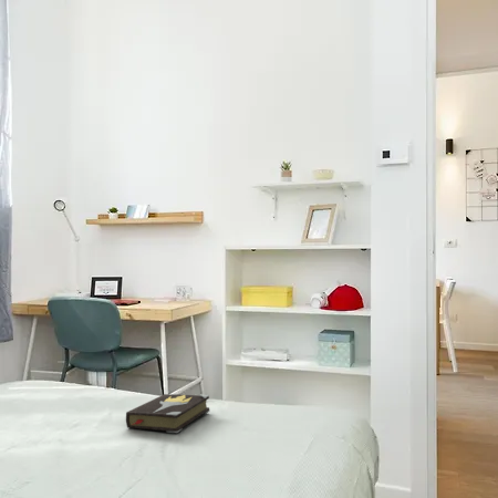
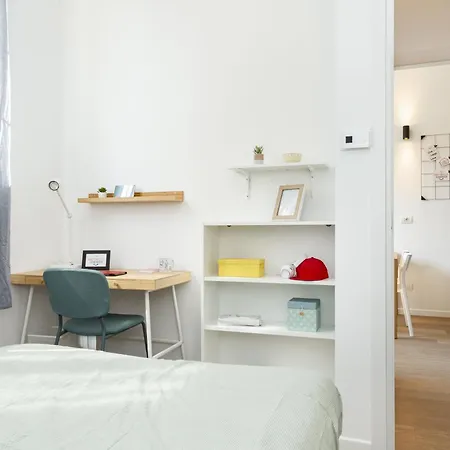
- hardback book (169, 409)
